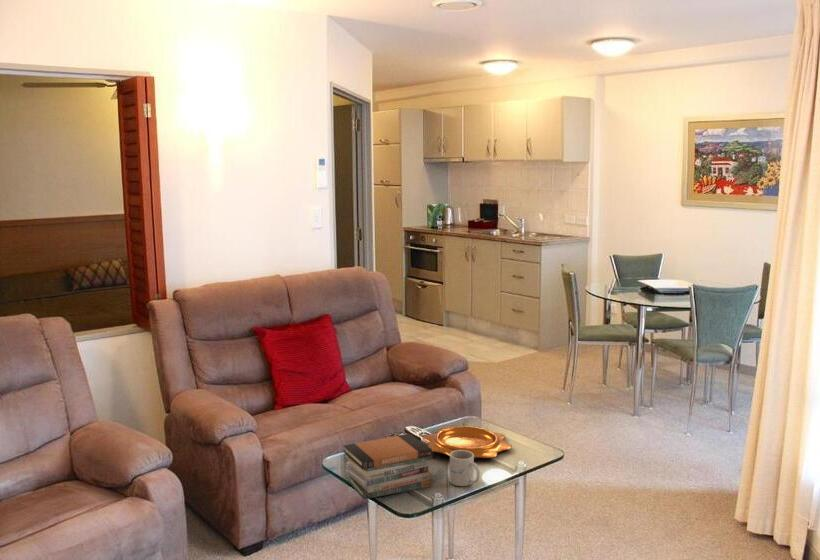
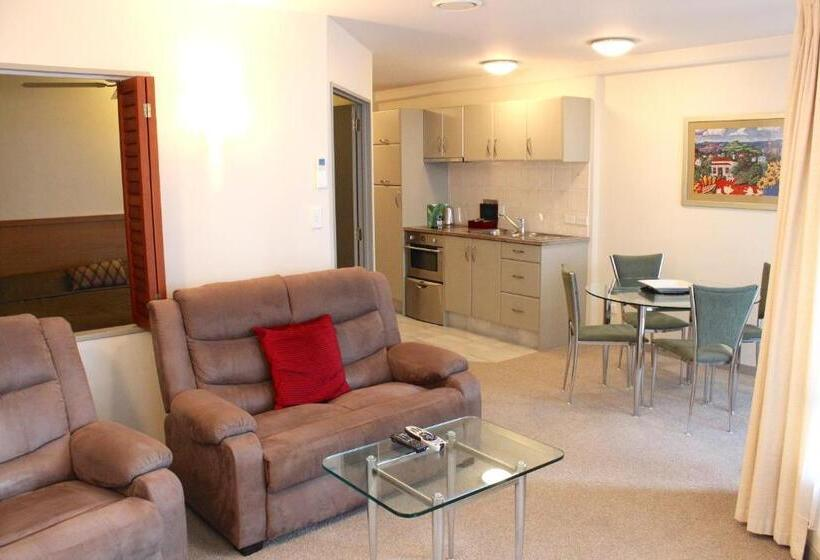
- book stack (387, 466)
- decorative bowl (466, 441)
- mug (464, 469)
